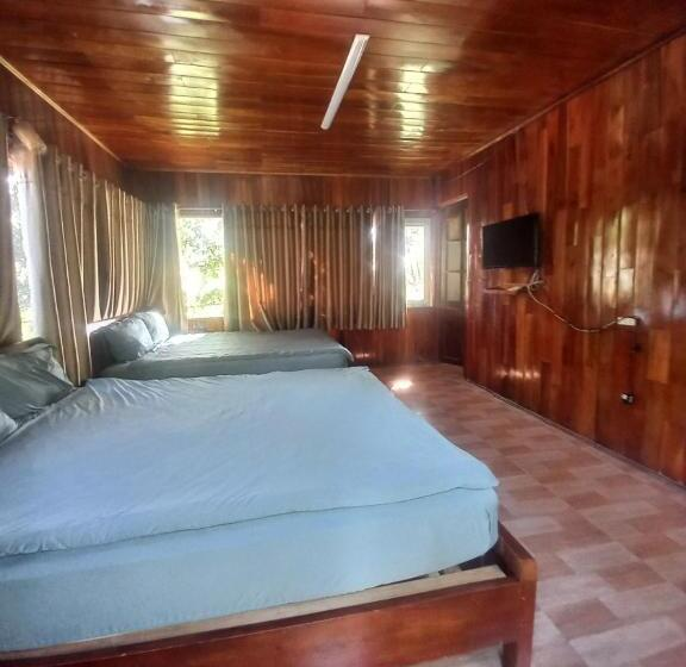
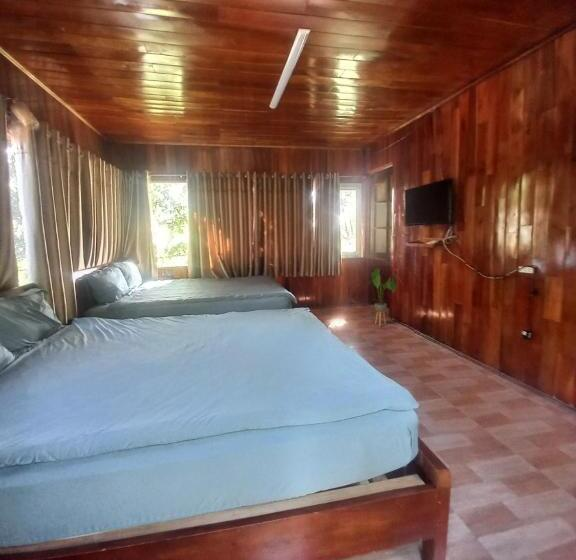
+ house plant (383, 298)
